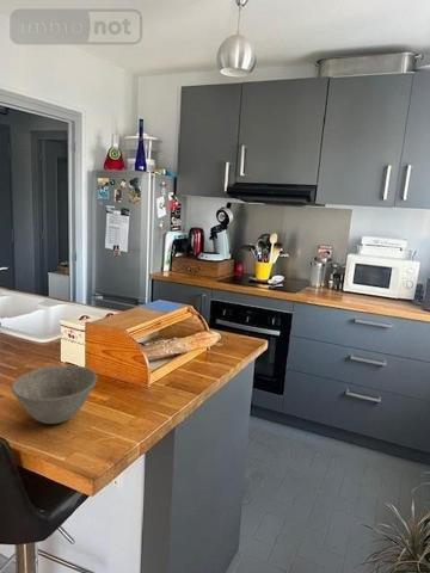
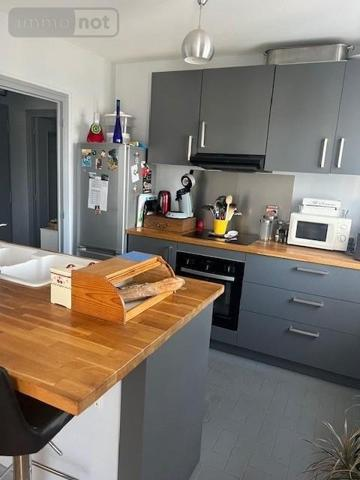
- bowl (55, 398)
